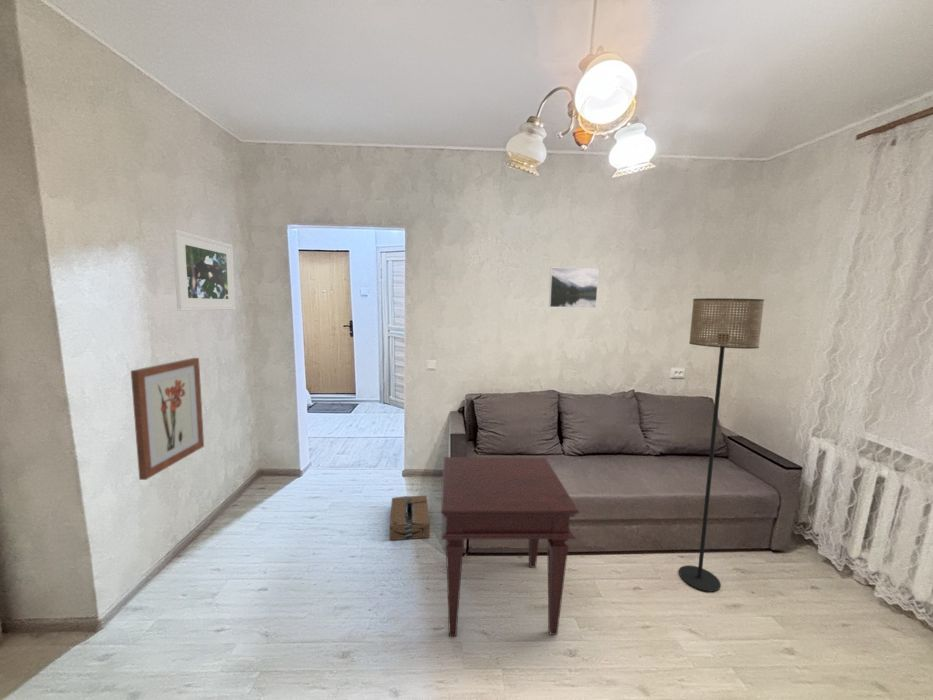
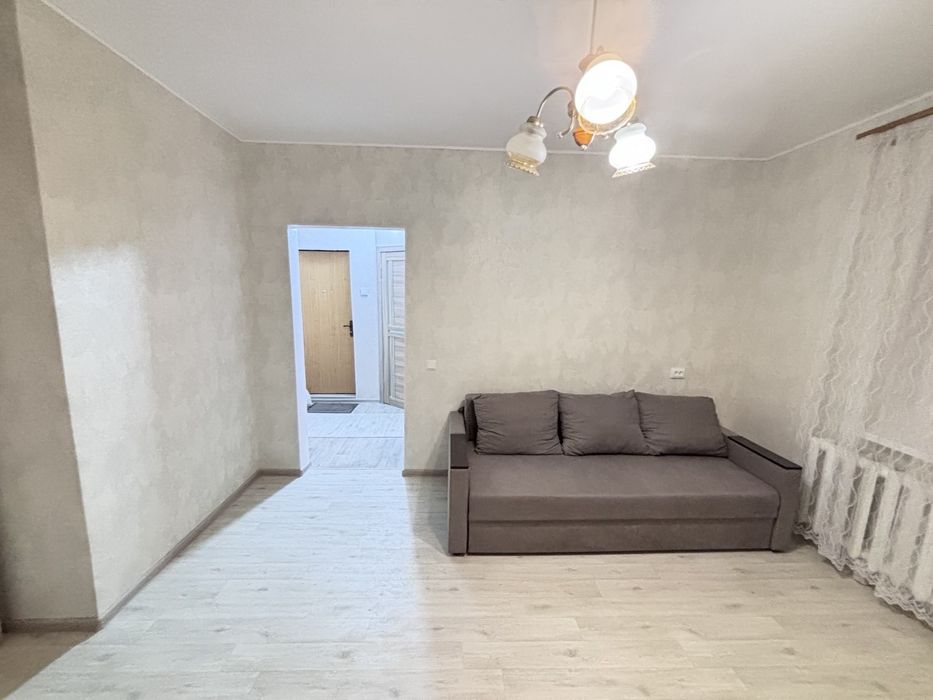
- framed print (207, 274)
- floor lamp (712, 444)
- side table (499, 538)
- cardboard box (409, 516)
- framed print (573, 288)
- wall art (171, 413)
